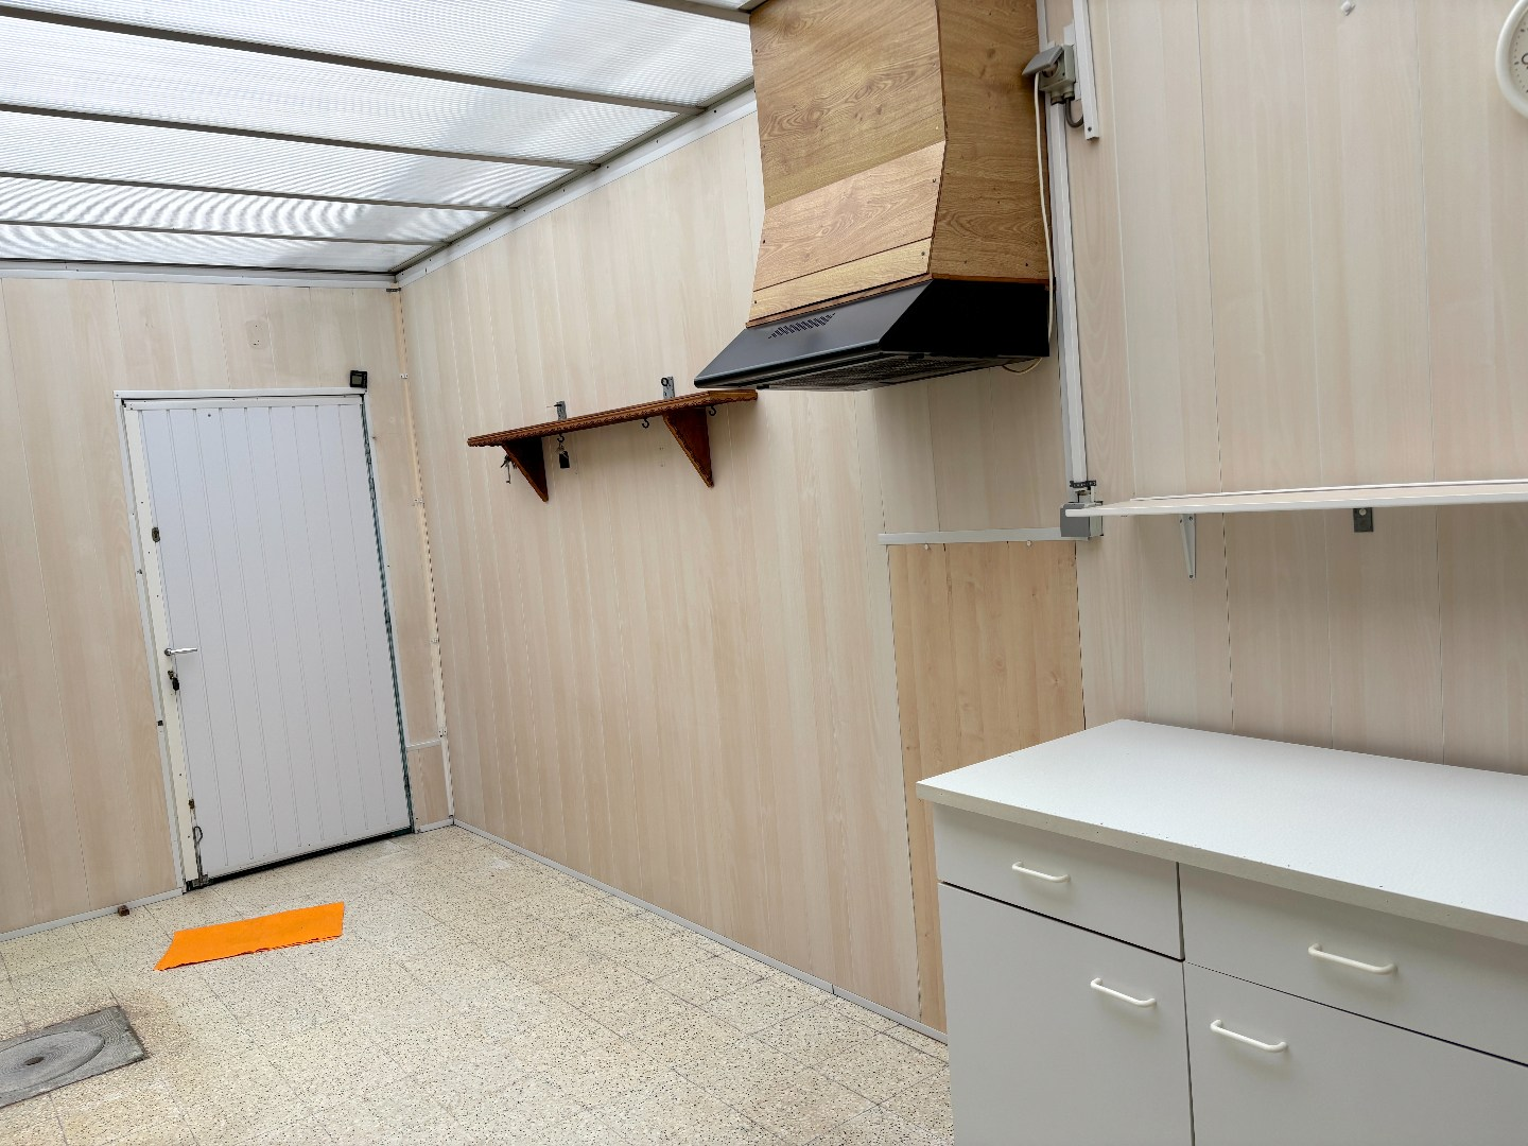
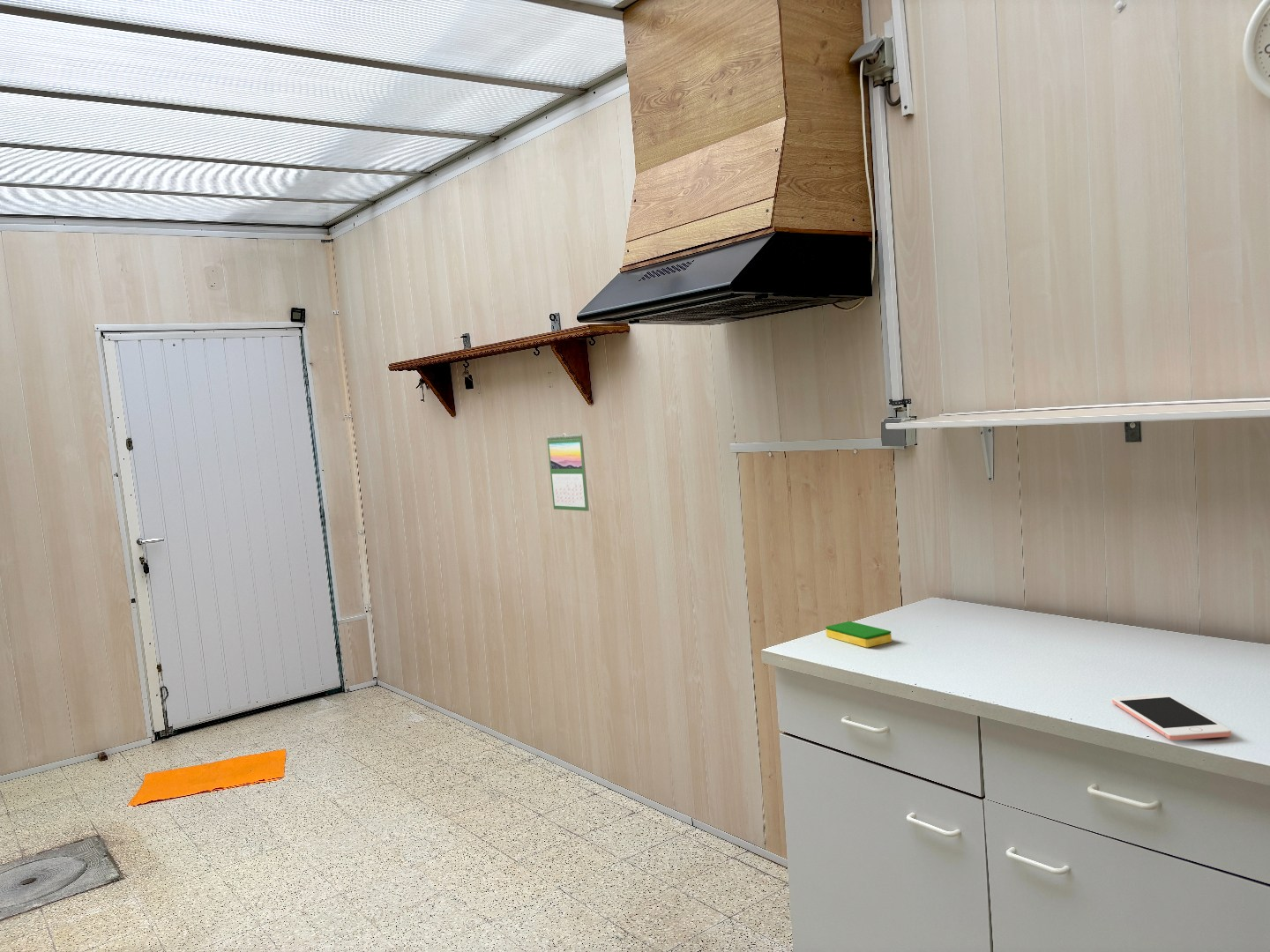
+ dish sponge (857, 634)
+ cell phone (1168, 715)
+ calendar (567, 472)
